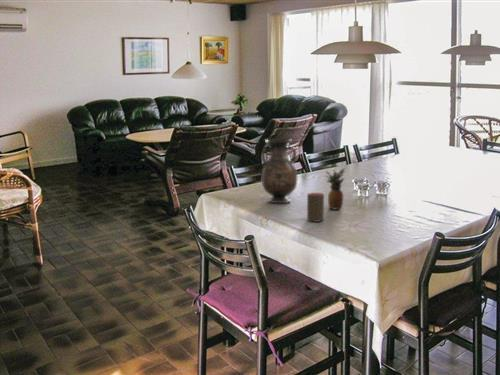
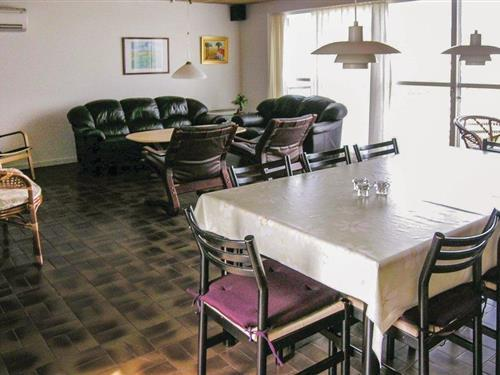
- vase (279, 170)
- cup (315, 206)
- fruit (334, 188)
